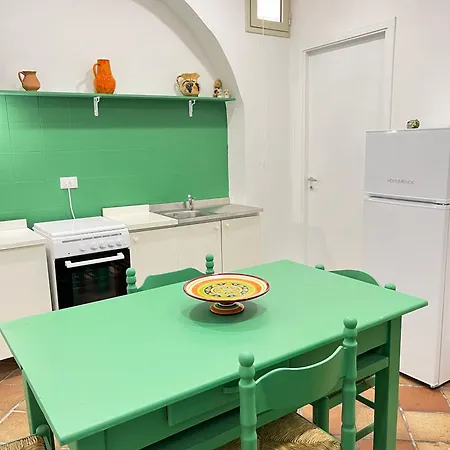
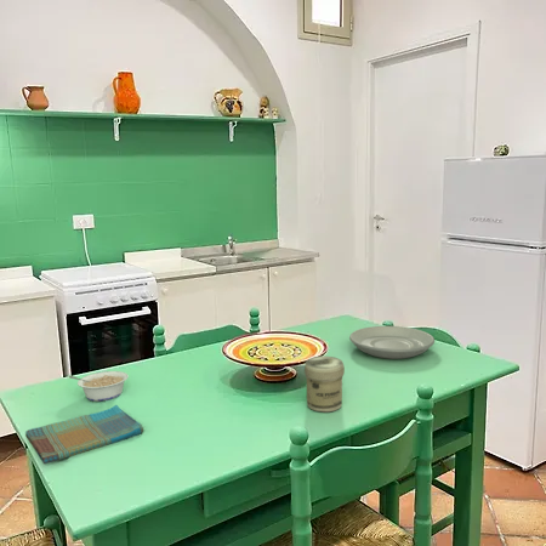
+ legume (101, 386)
+ plate (391, 342)
+ dish towel (85, 431)
+ jar (324, 383)
